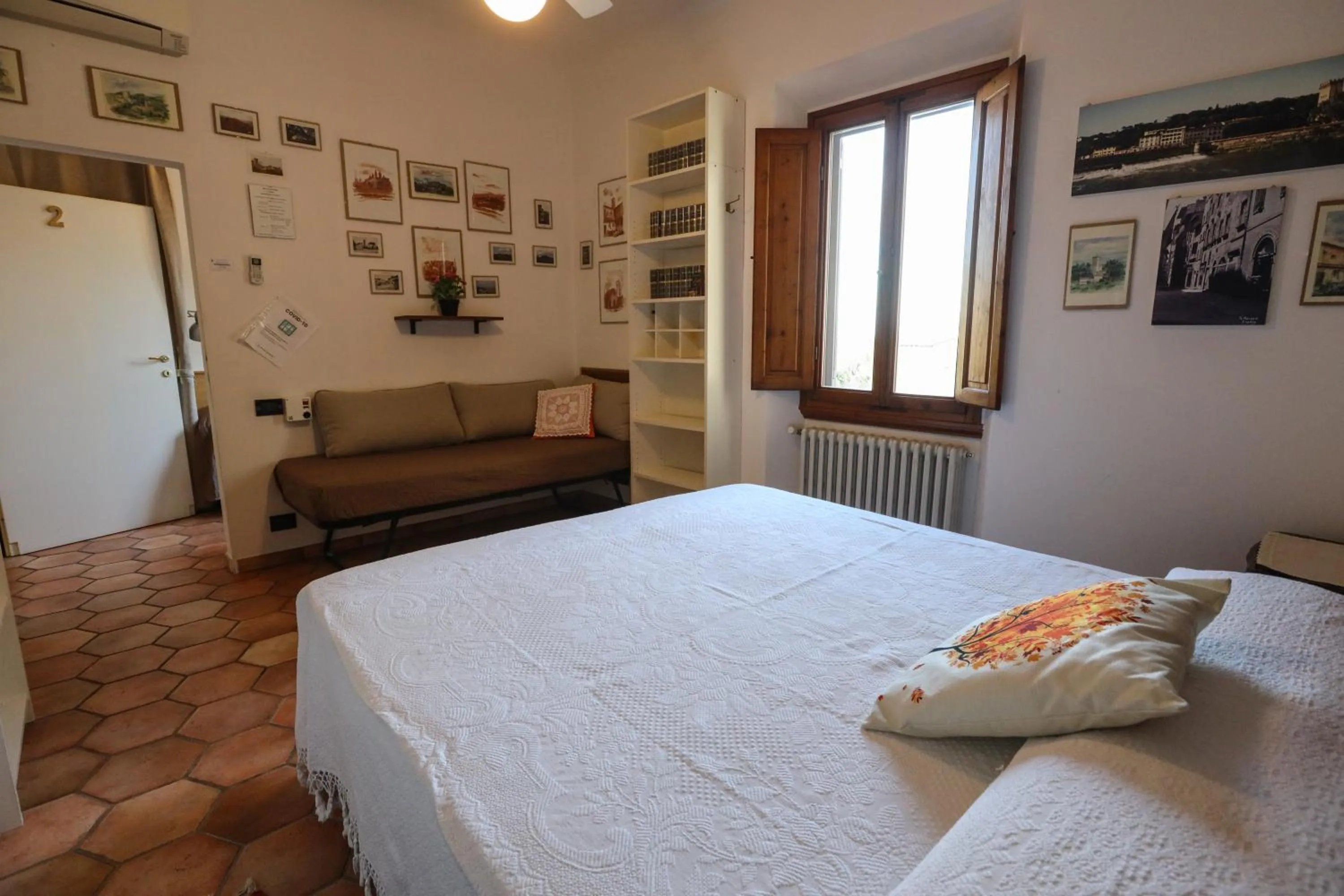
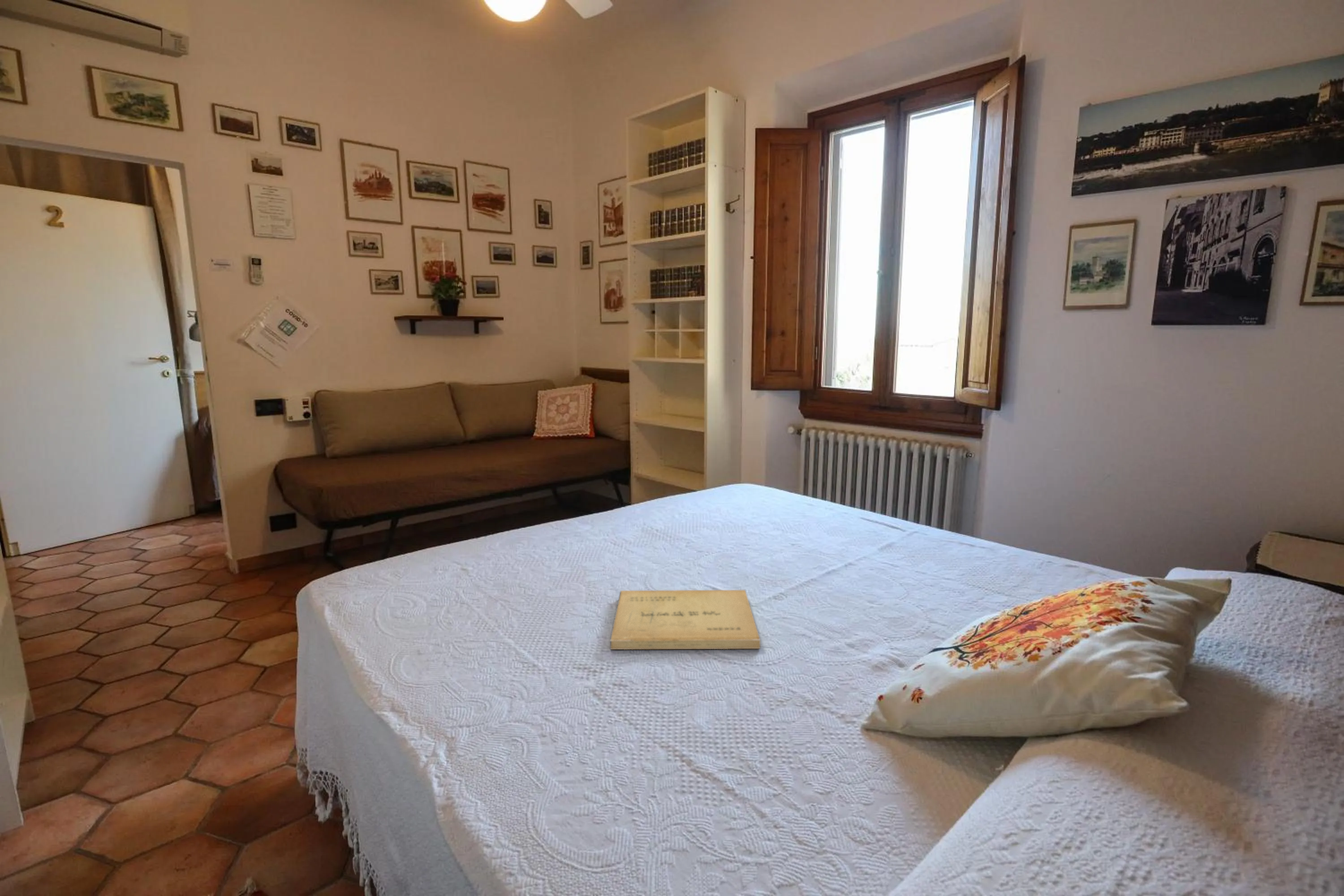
+ book (684, 617)
